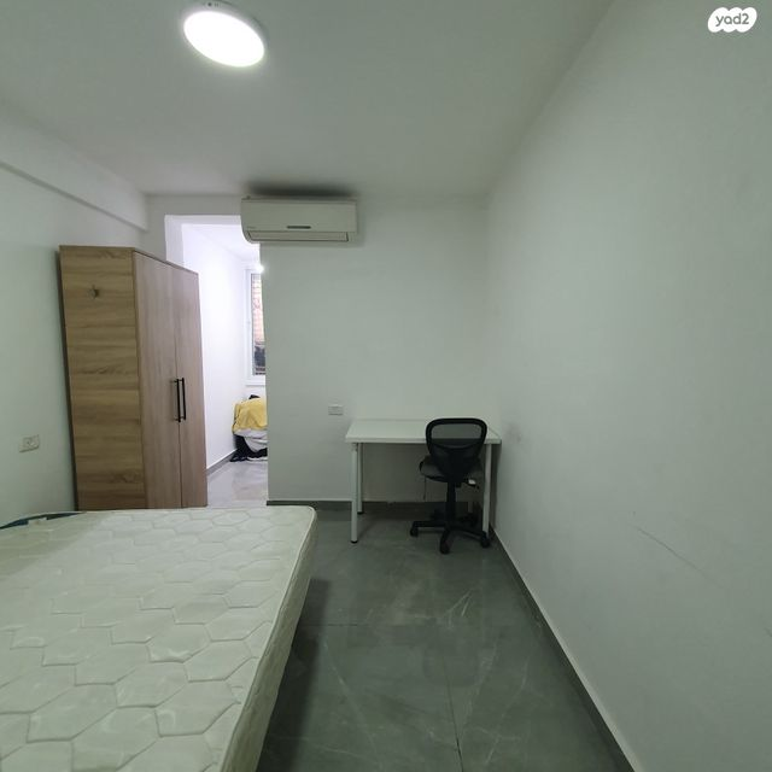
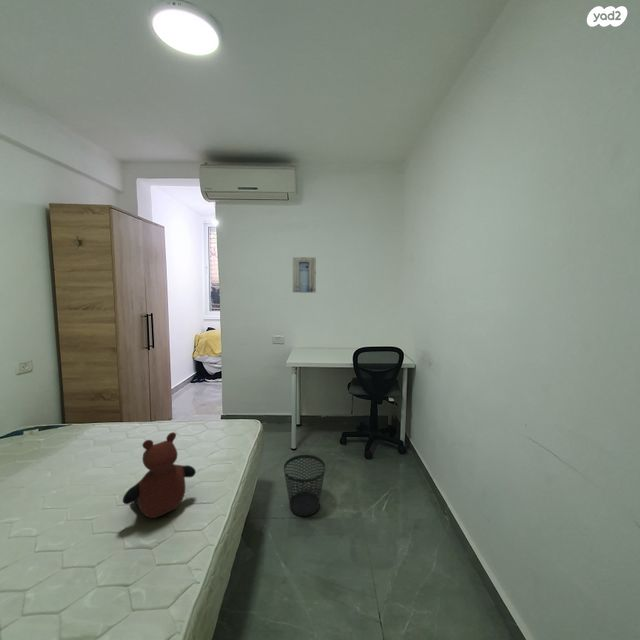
+ wall art (304, 275)
+ teddy bear (157, 469)
+ wastebasket (304, 486)
